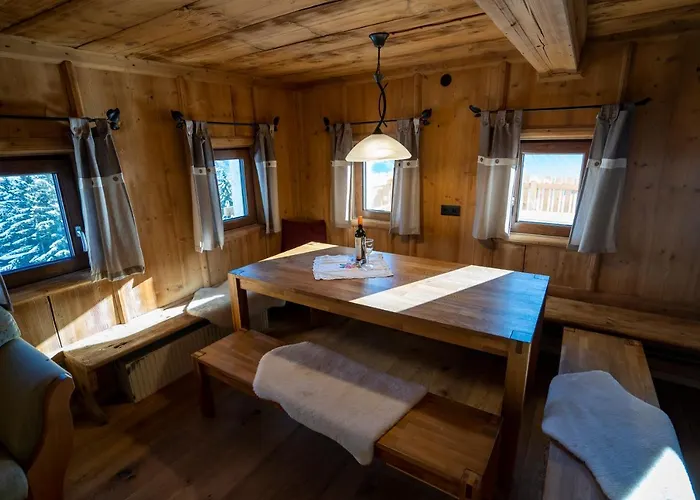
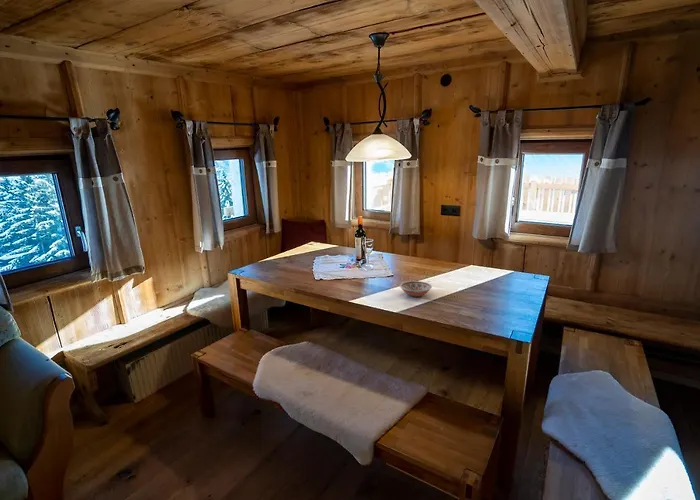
+ bowl (415, 289)
